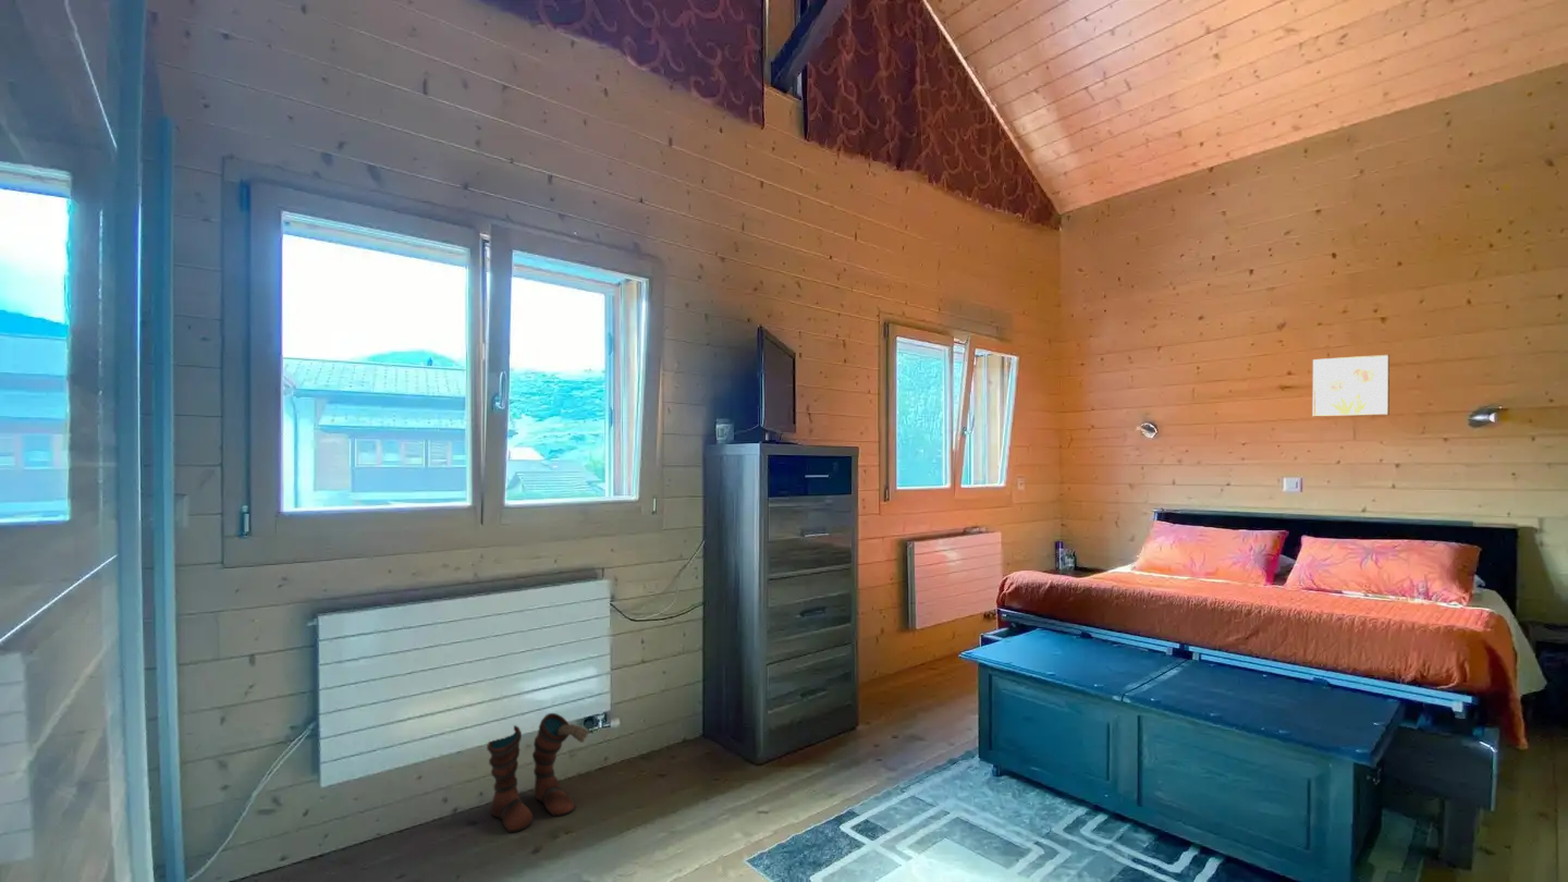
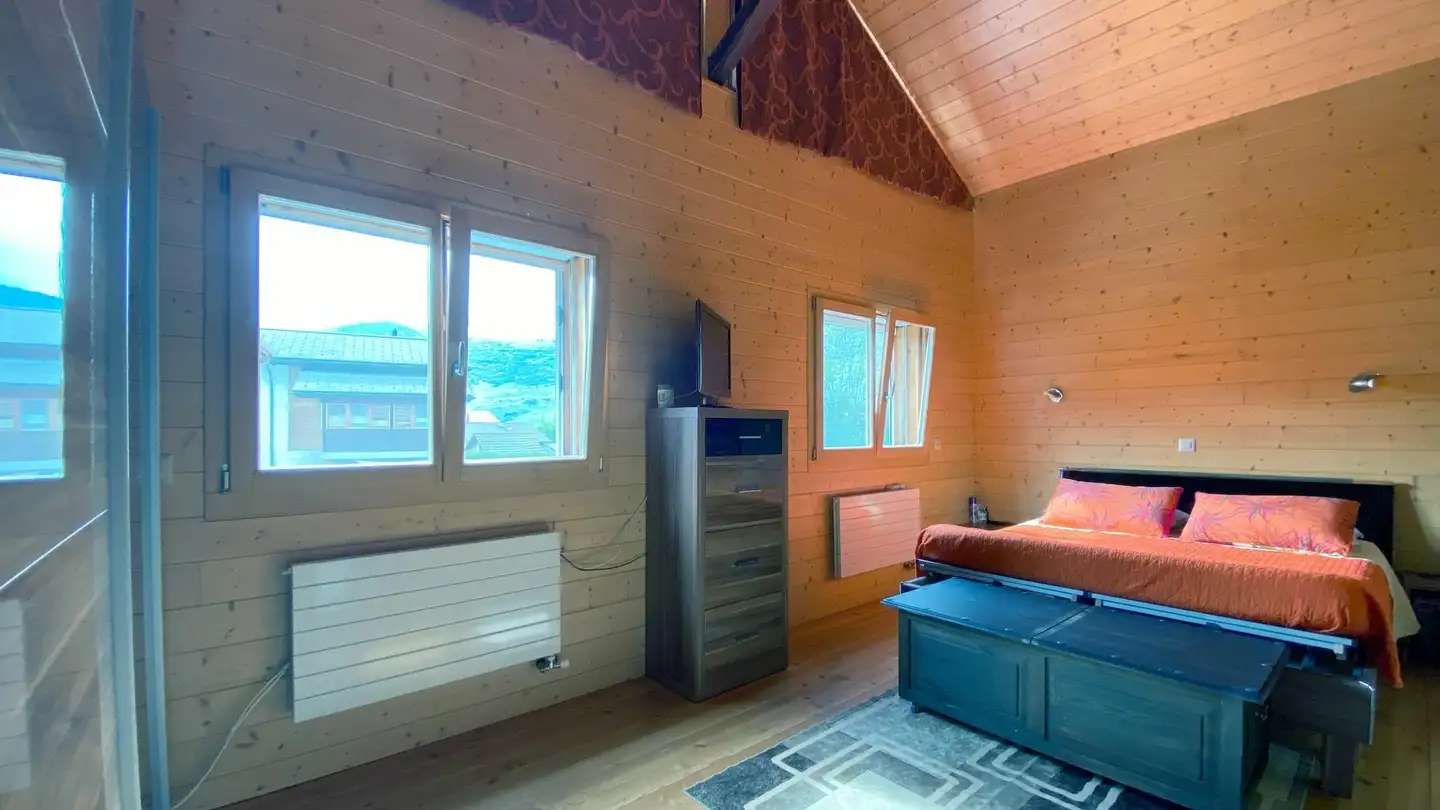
- boots (541, 763)
- wall art (1349, 387)
